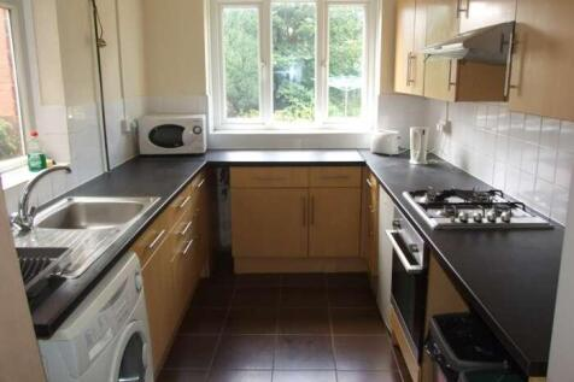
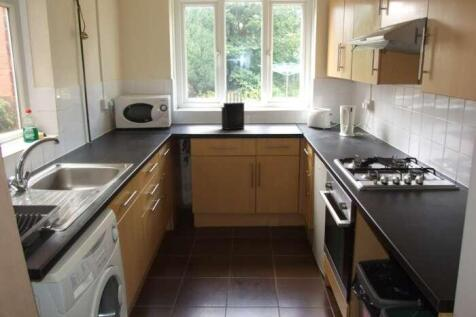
+ knife block (232, 109)
